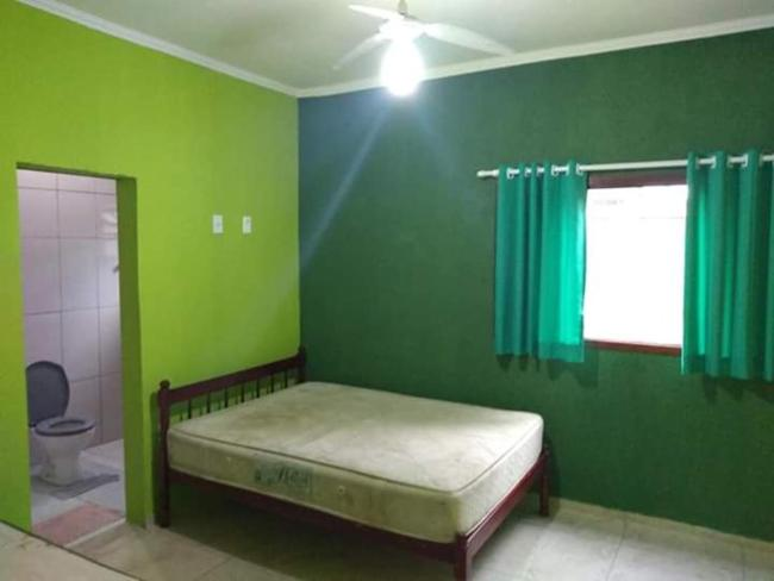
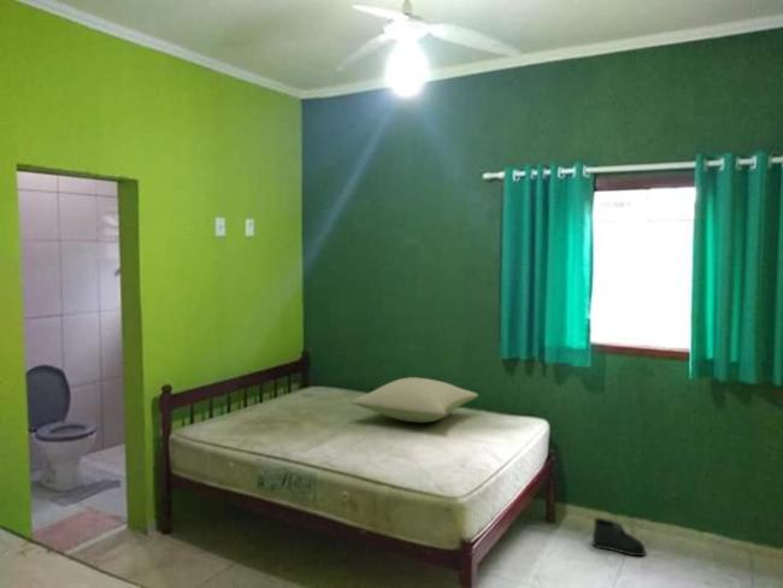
+ shoe (618, 535)
+ pillow (416, 398)
